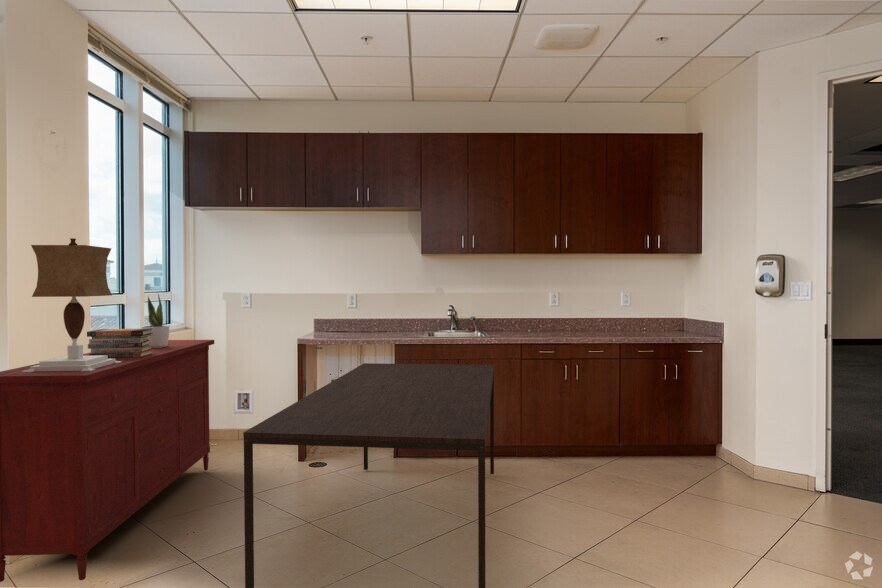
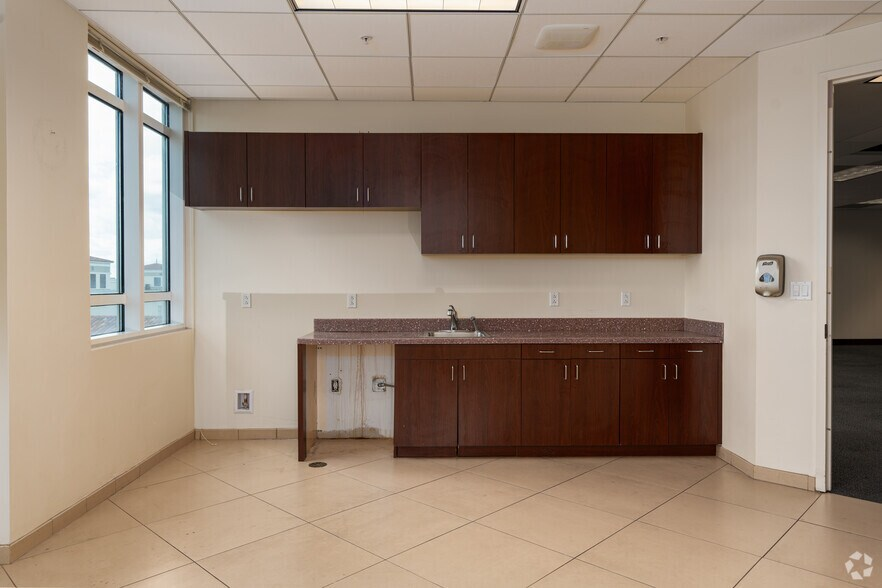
- potted plant (155, 318)
- dining table (405, 448)
- table lamp (74, 302)
- sideboard (125, 433)
- book stack (120, 342)
